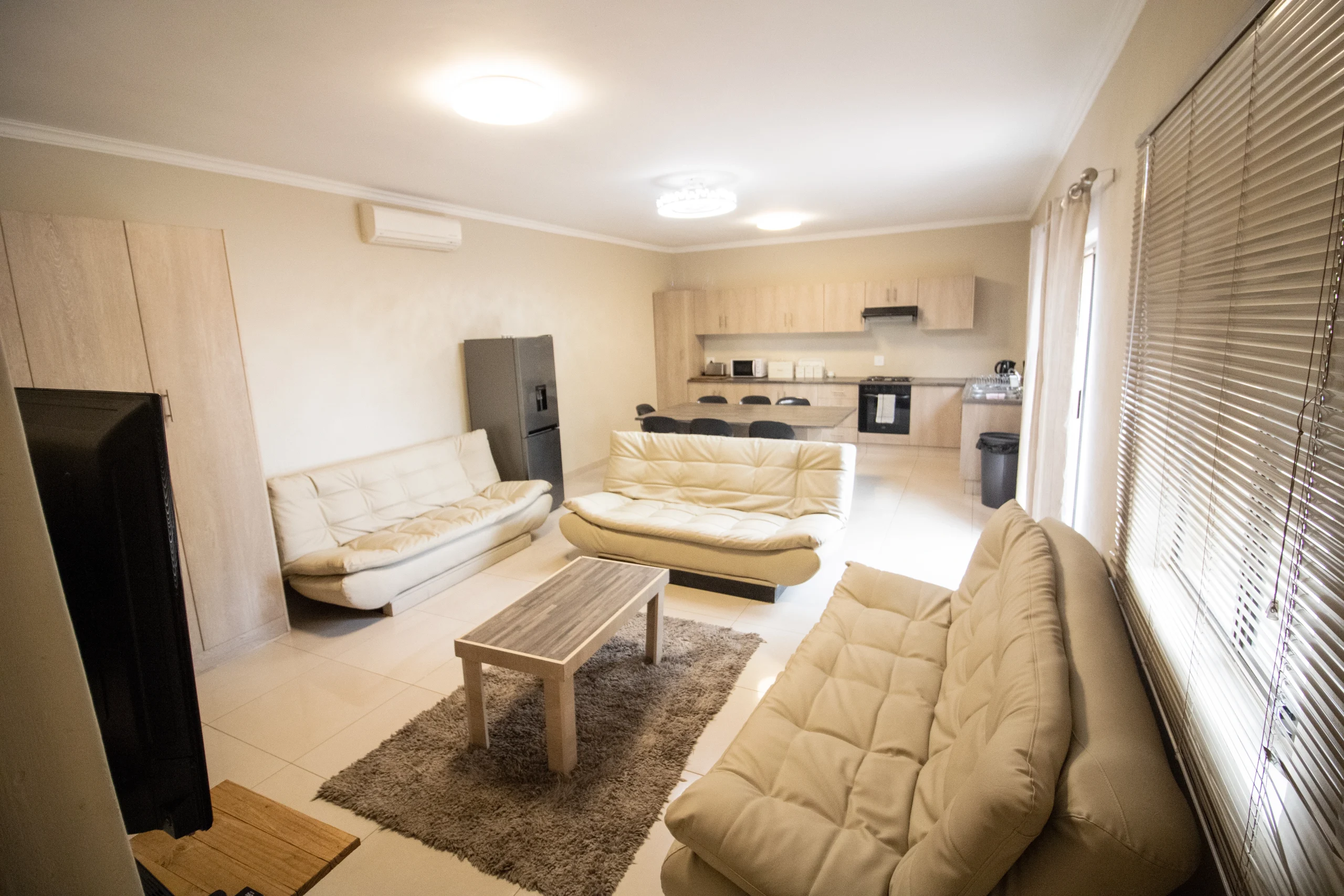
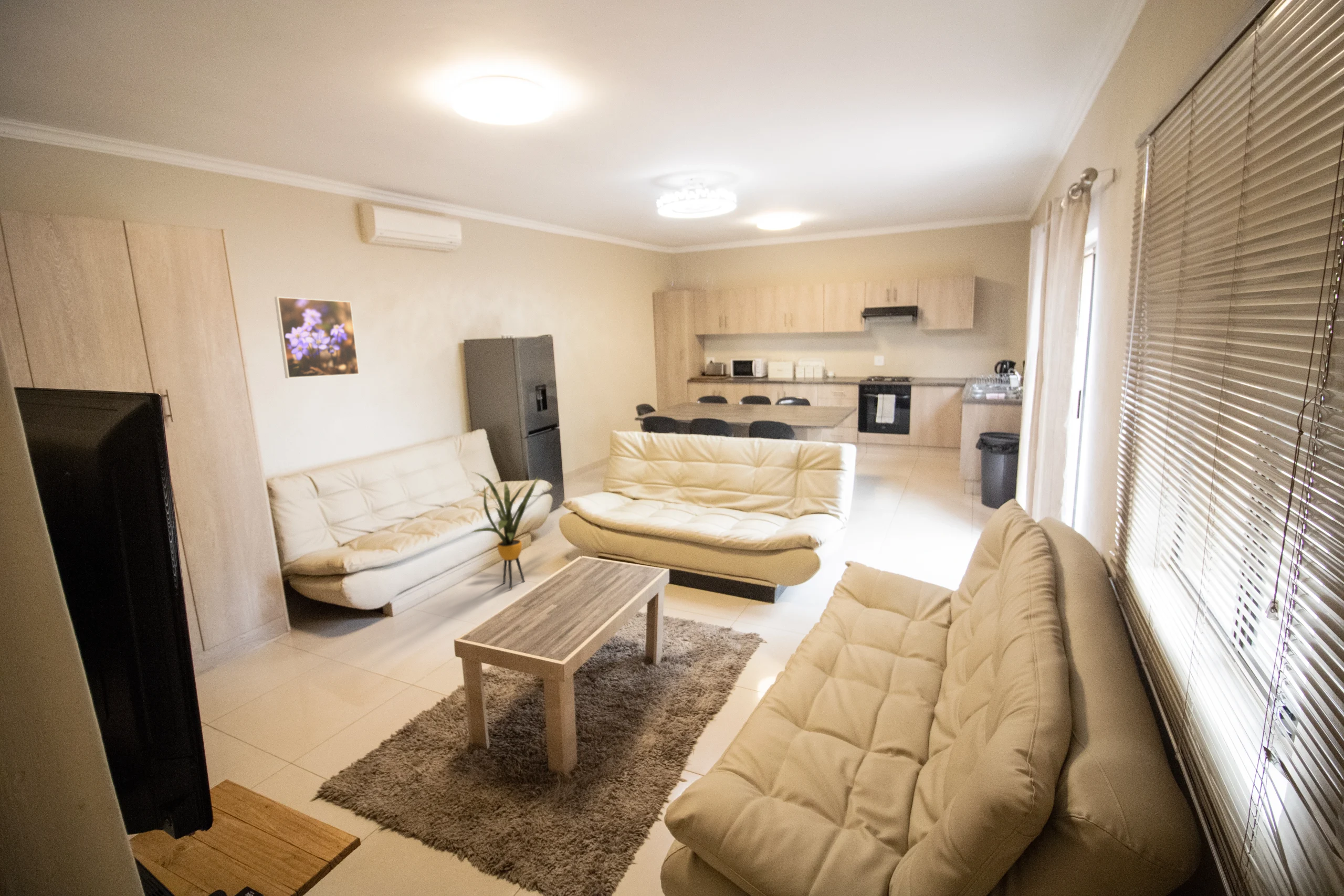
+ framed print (319, 338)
+ house plant (508, 529)
